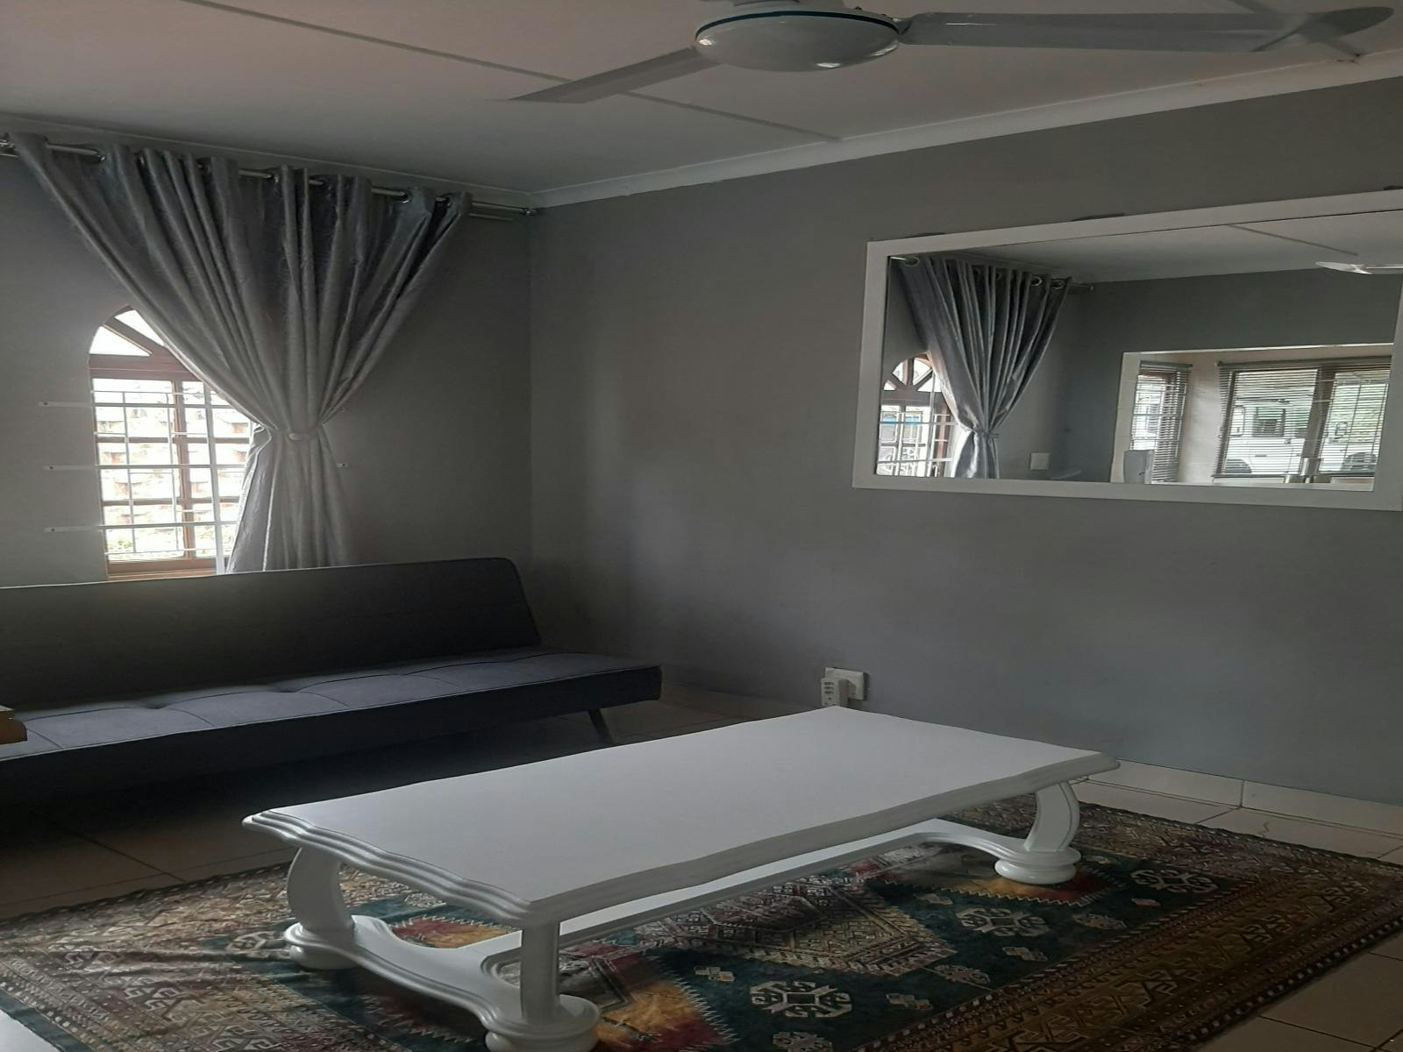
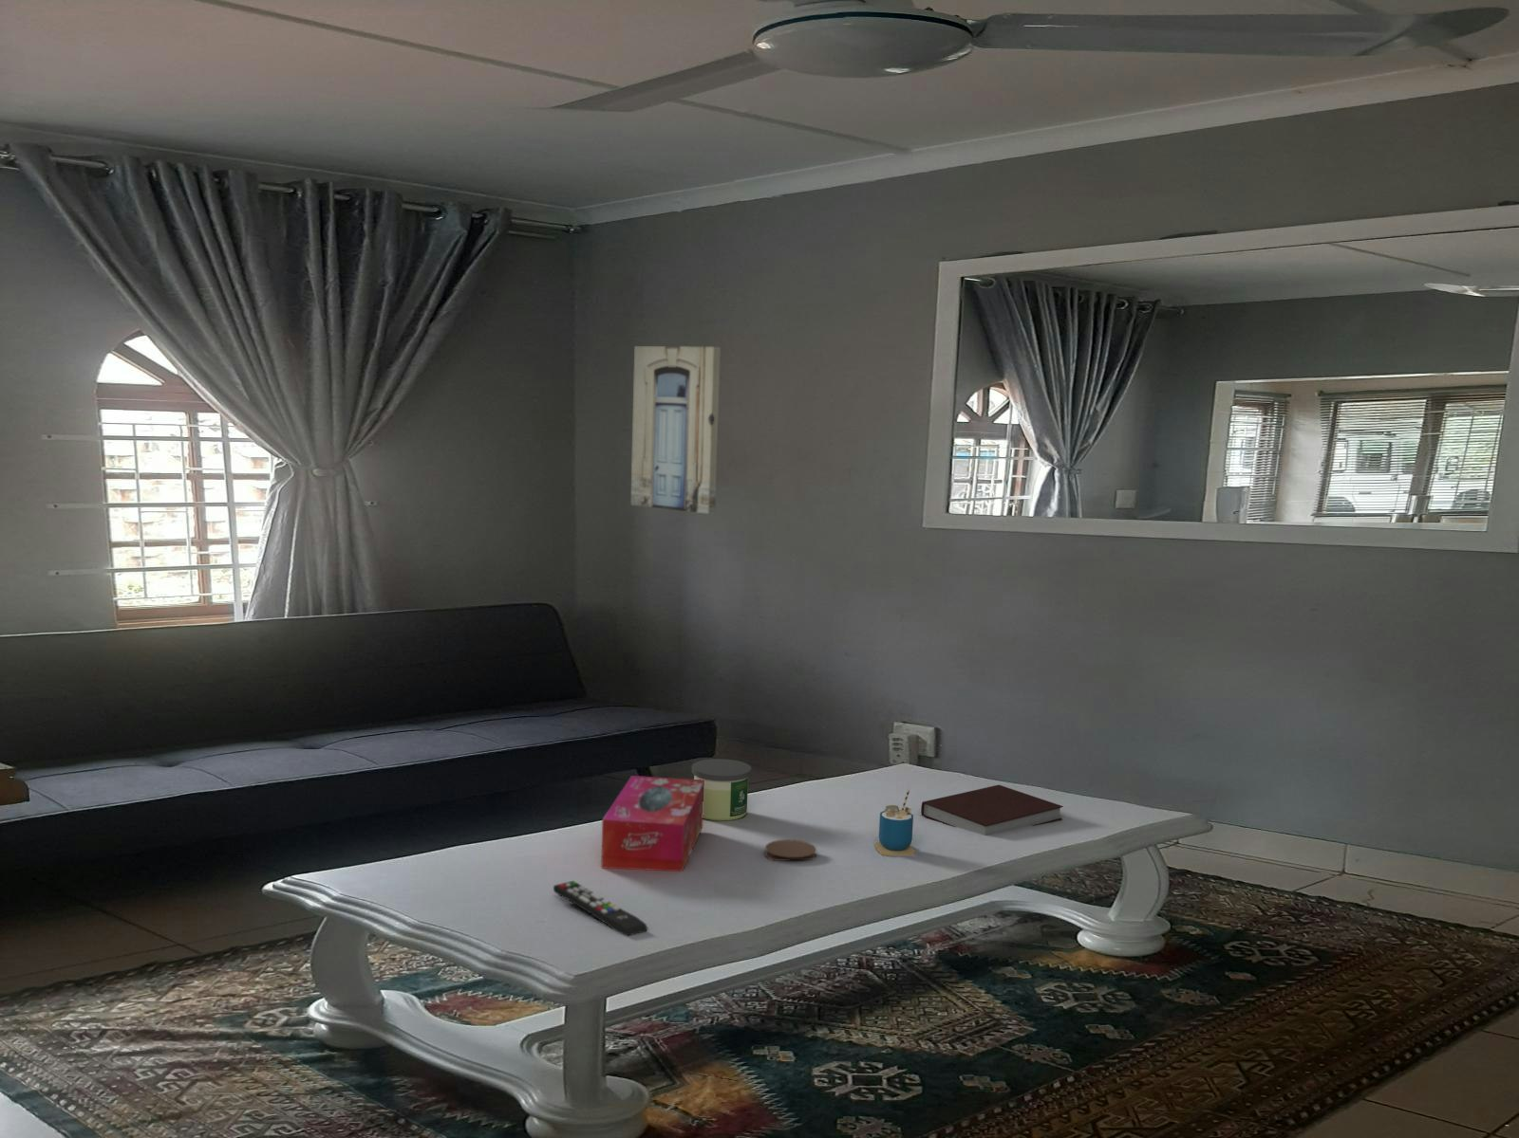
+ wall art (675, 428)
+ candle (720, 790)
+ tissue box (655, 824)
+ coaster (789, 851)
+ notebook (992, 810)
+ cup (896, 820)
+ remote control (598, 907)
